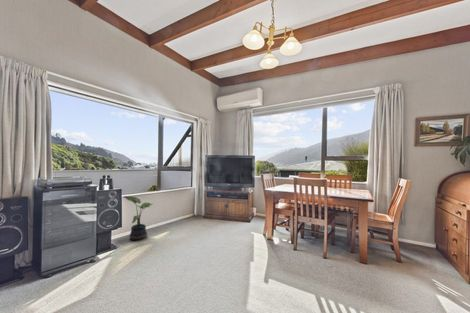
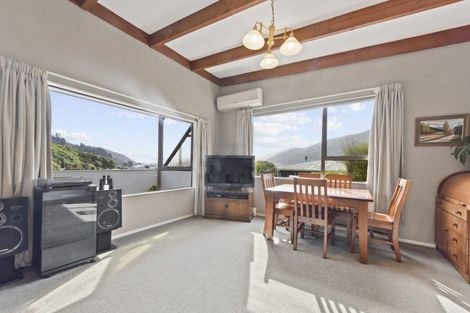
- potted plant (140, 216)
